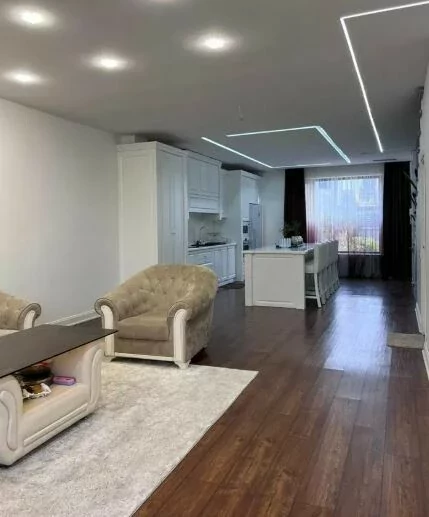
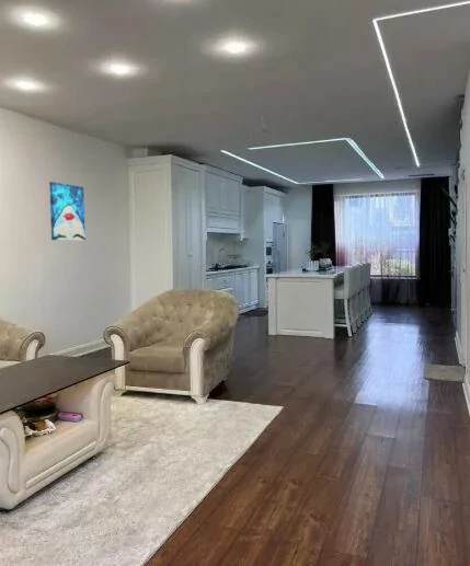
+ wall art (68, 212)
